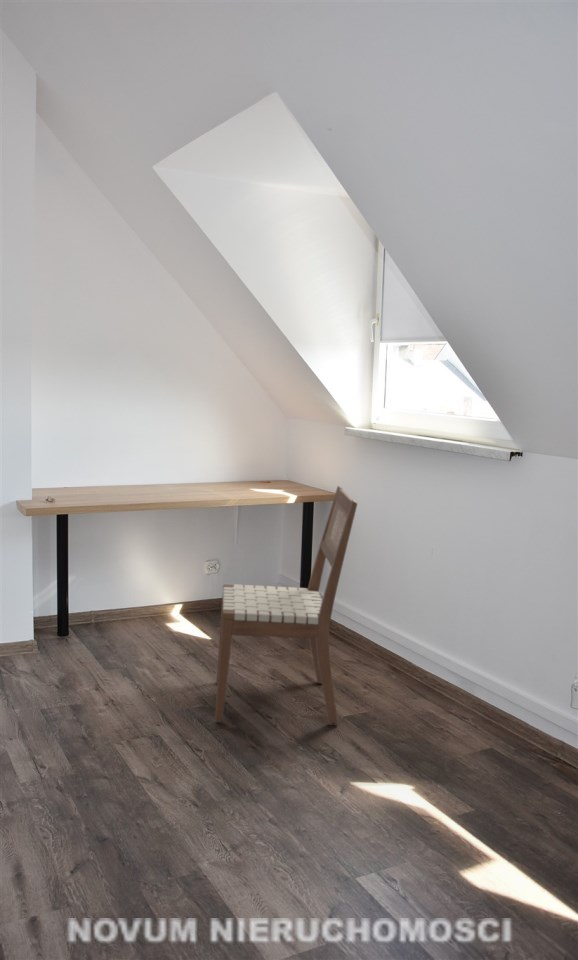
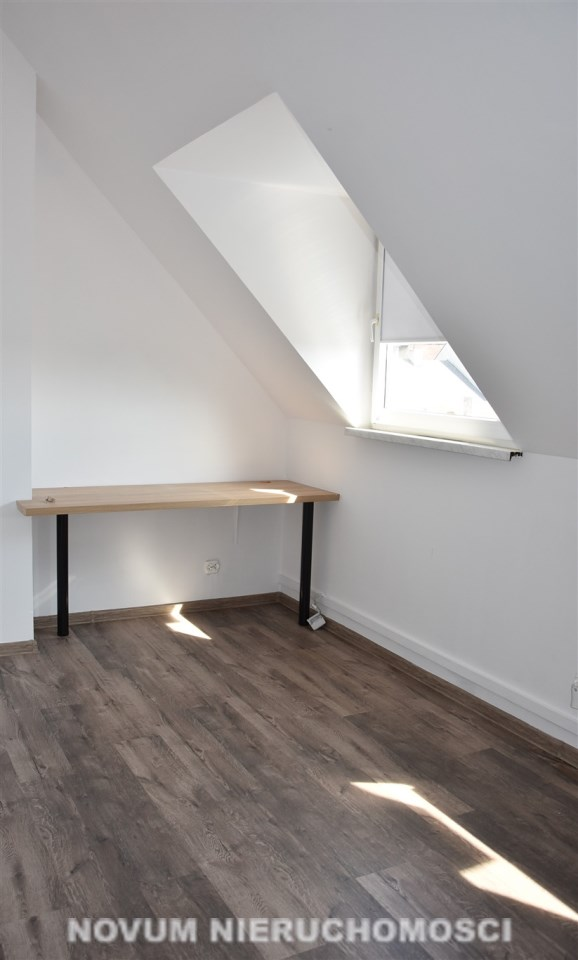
- chair (281, 598)
